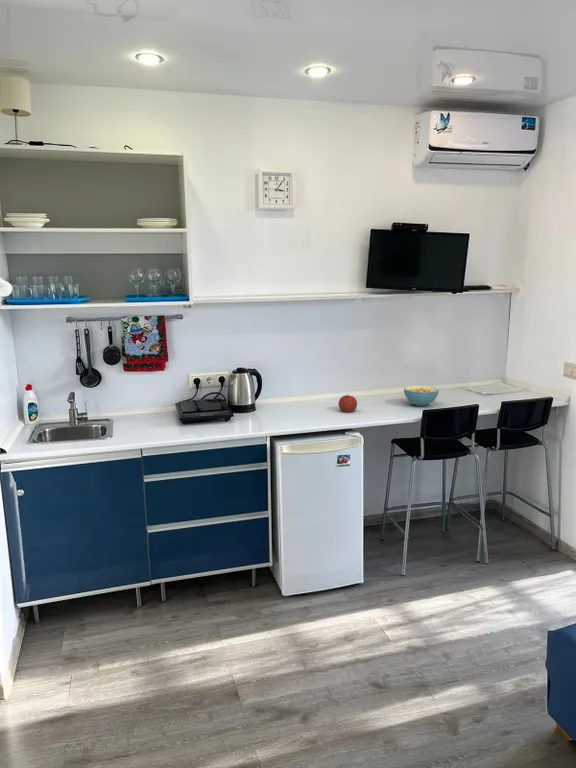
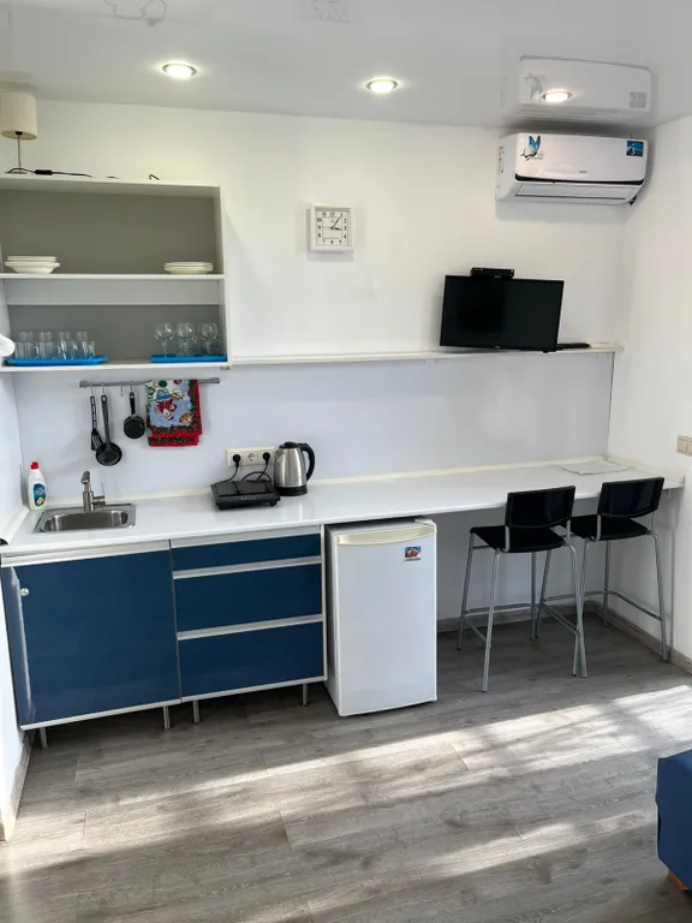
- fruit (347, 402)
- cereal bowl (420, 397)
